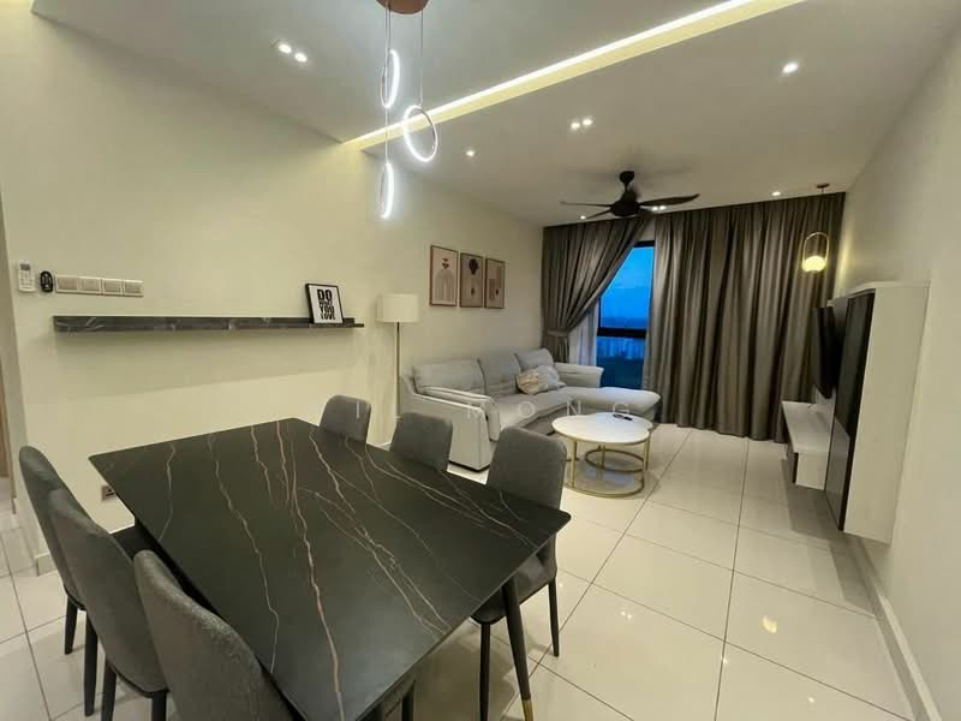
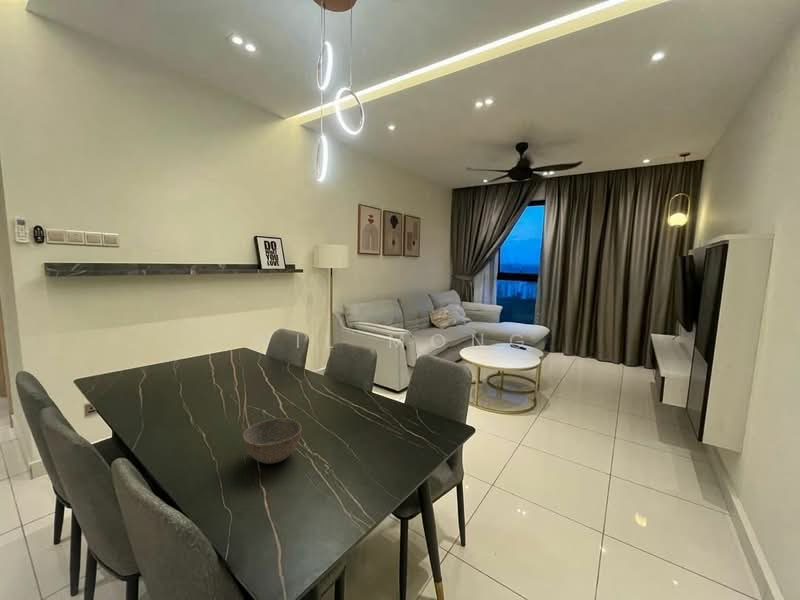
+ bowl (273, 444)
